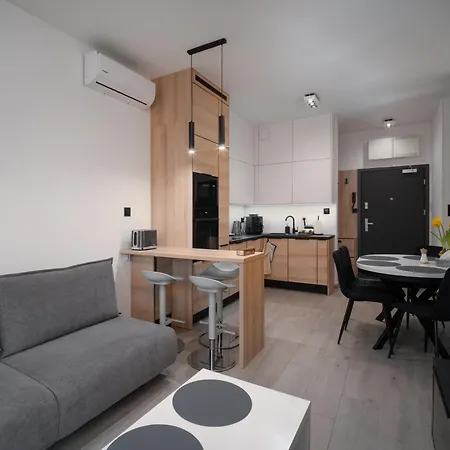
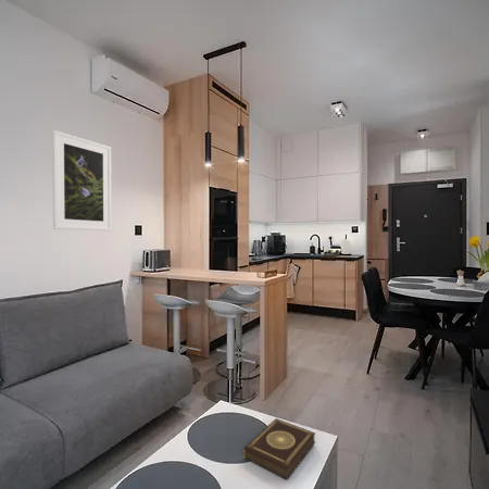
+ book (280, 444)
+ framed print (84, 184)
